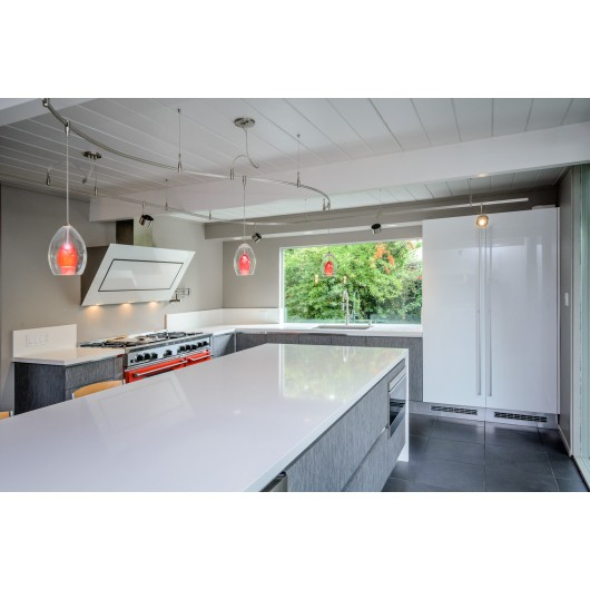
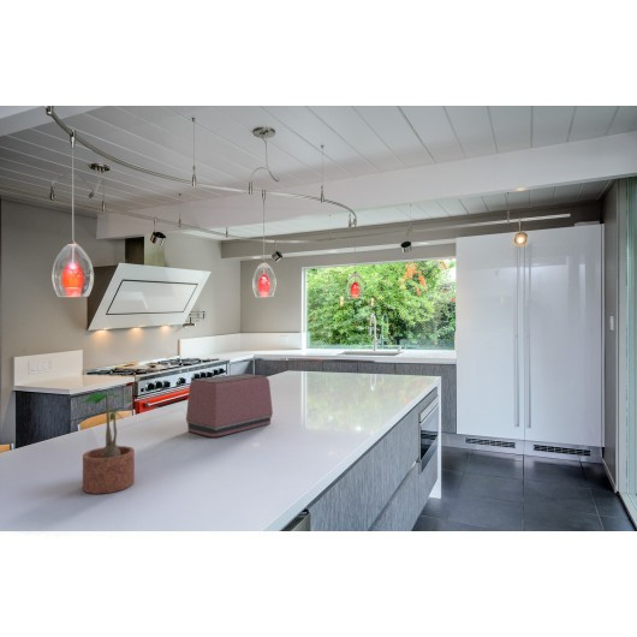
+ potted plant (107, 437)
+ toaster (232, 401)
